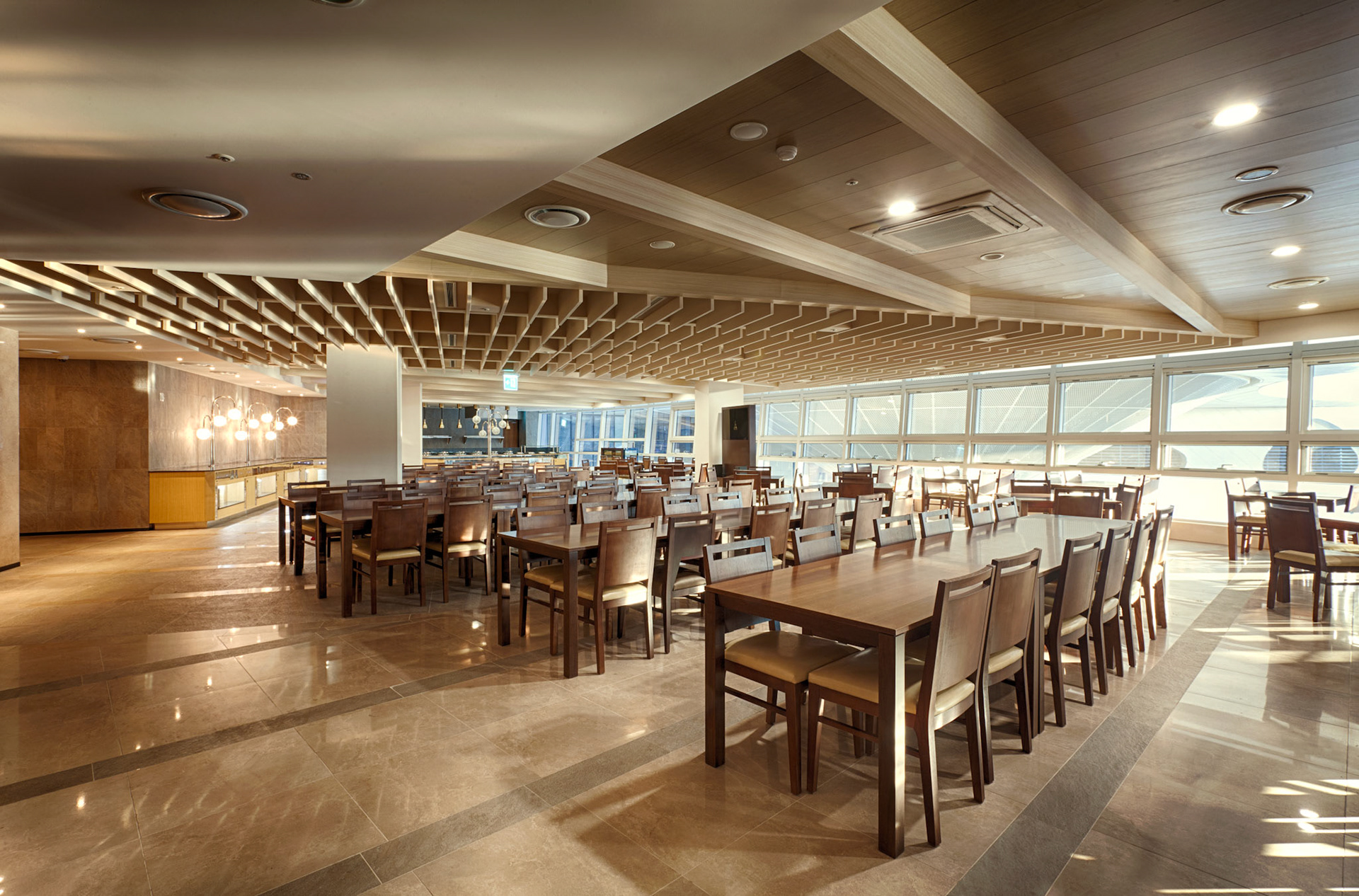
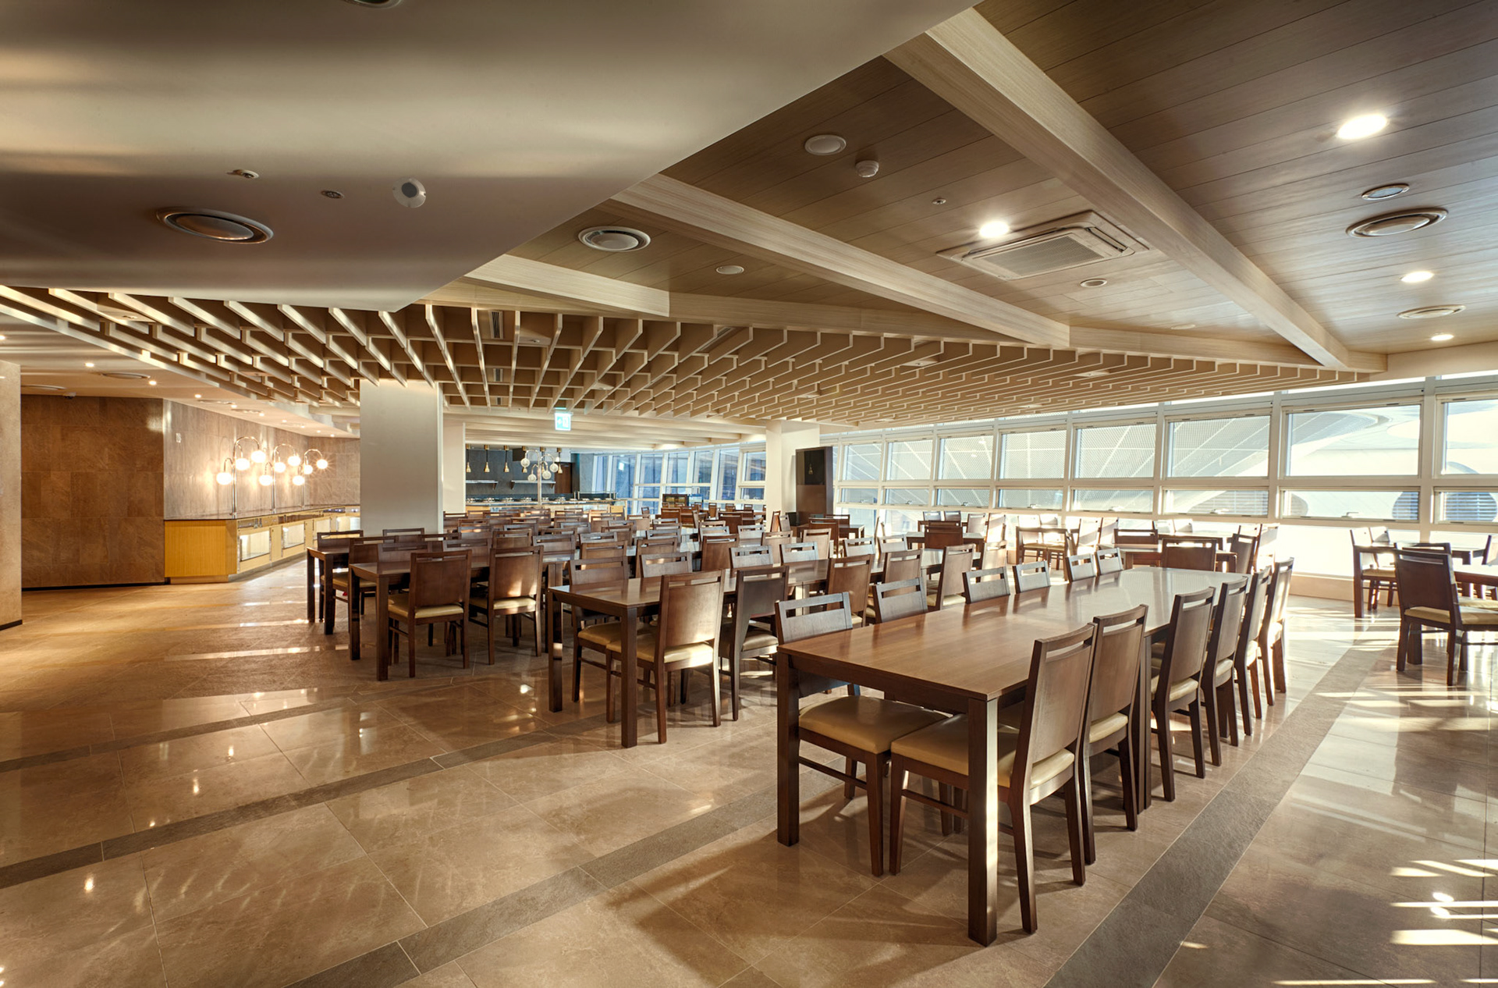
+ smoke detector (409, 191)
